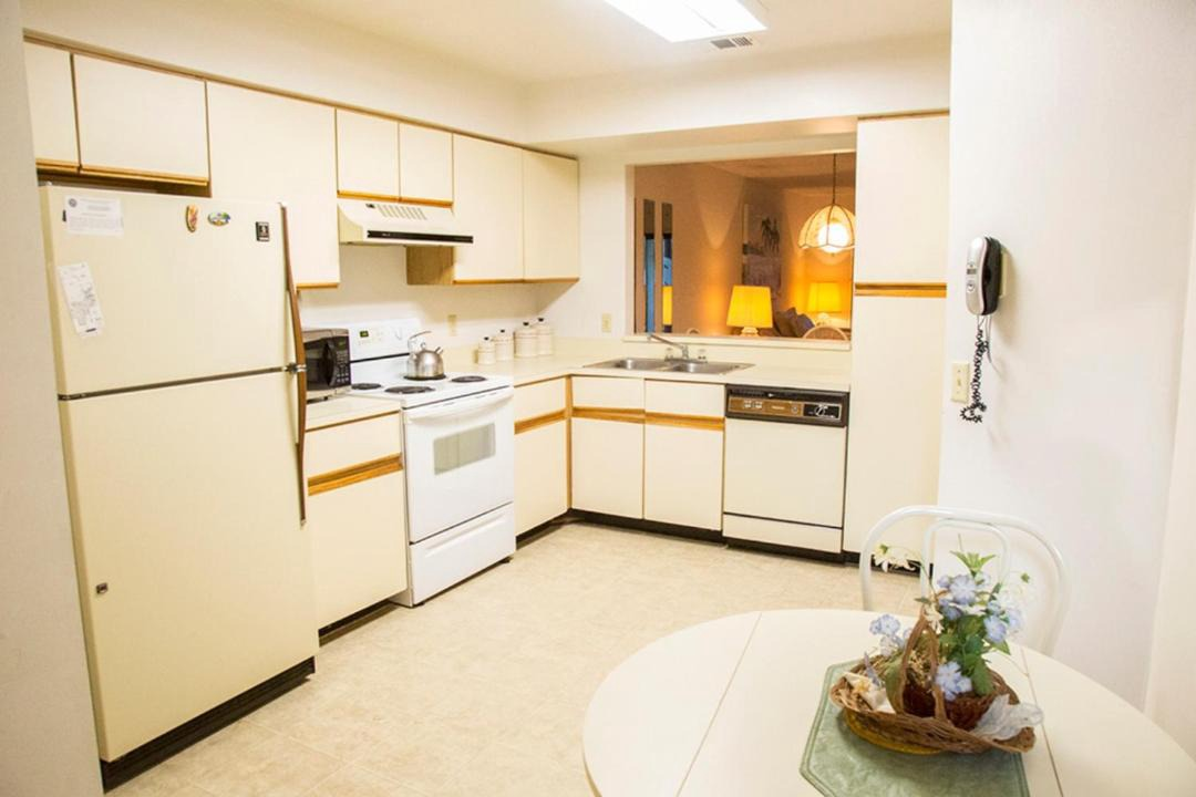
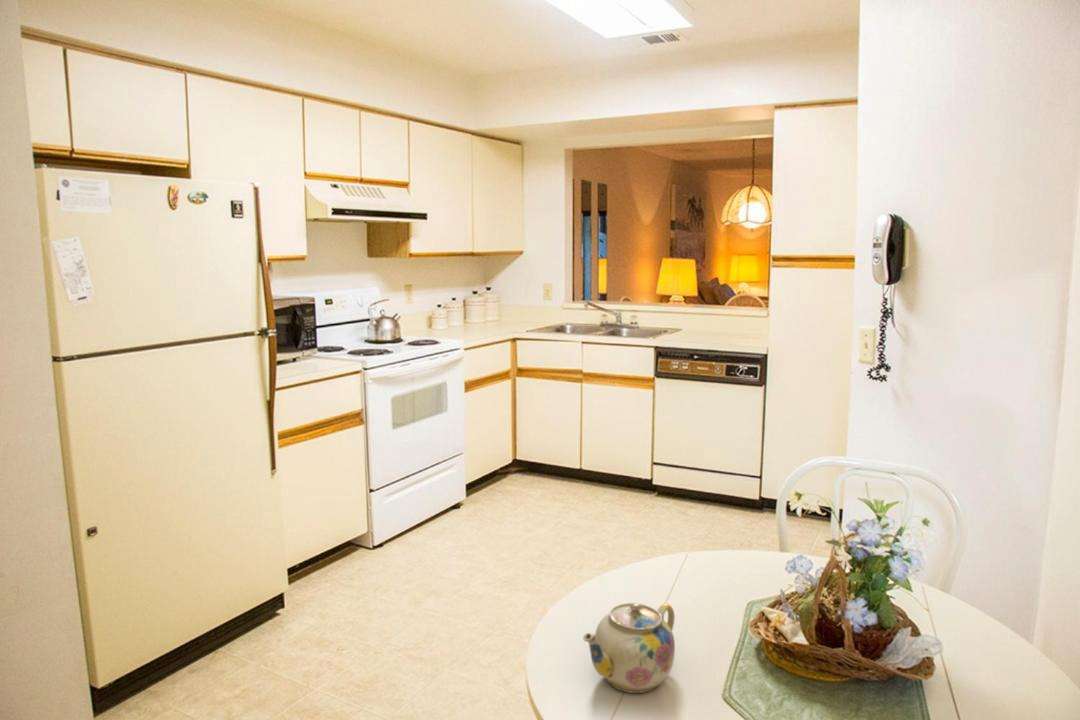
+ teapot (632, 643)
